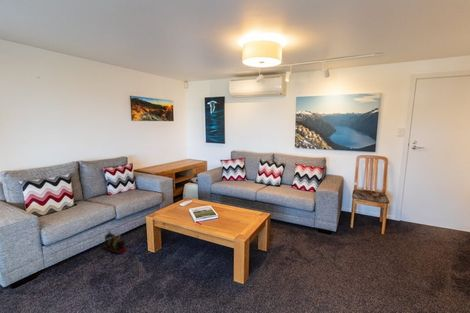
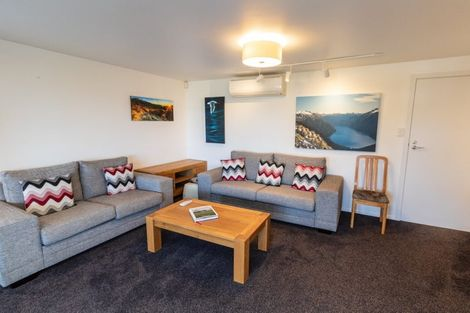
- toy train (115, 240)
